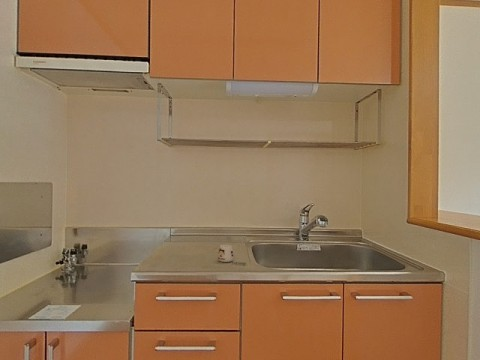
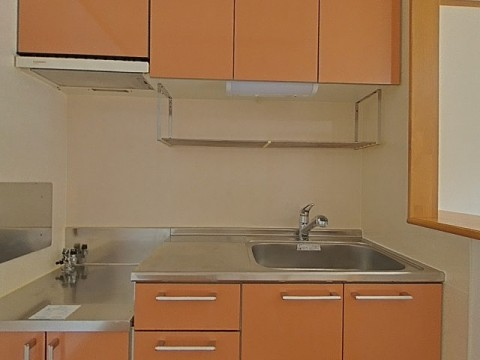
- mug (232, 253)
